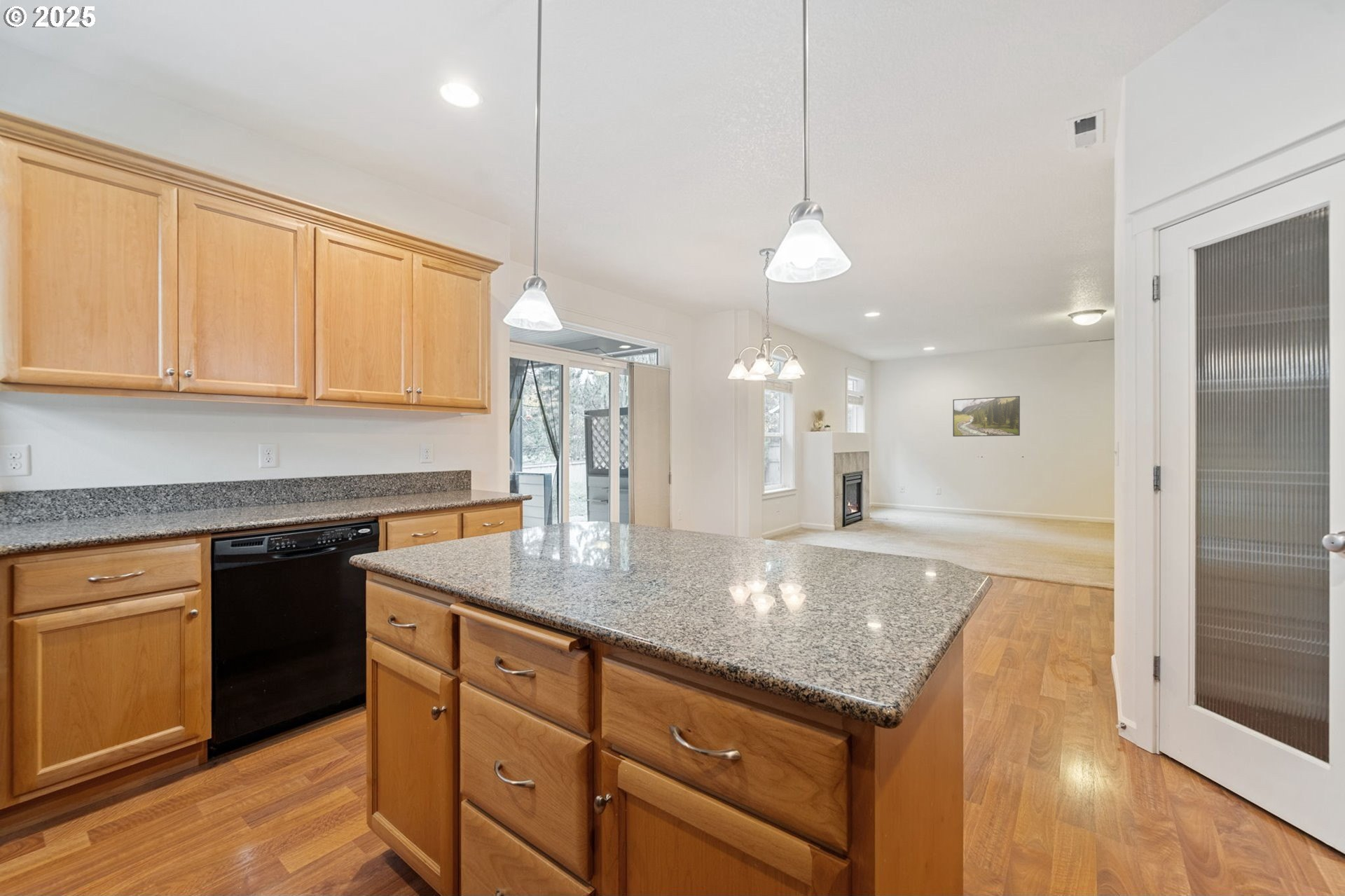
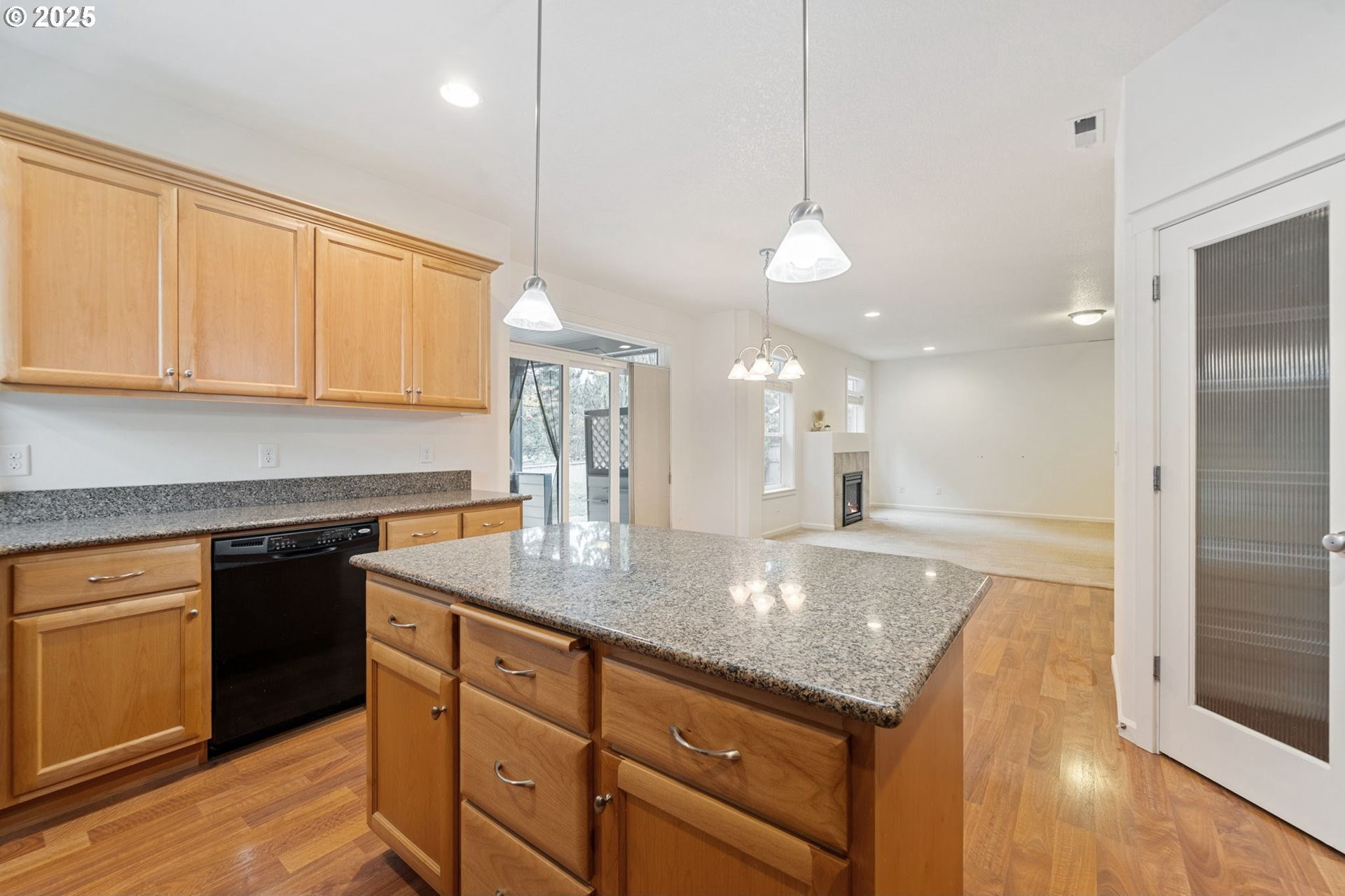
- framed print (985, 417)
